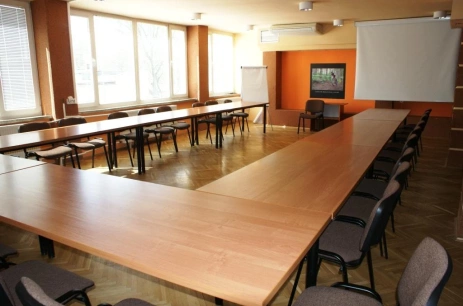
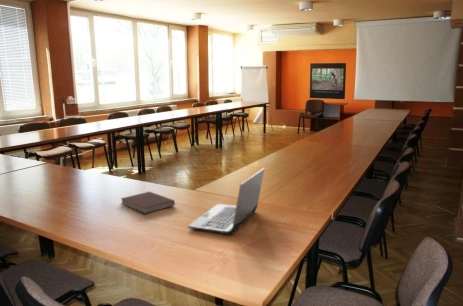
+ laptop computer (228, 205)
+ notebook (147, 201)
